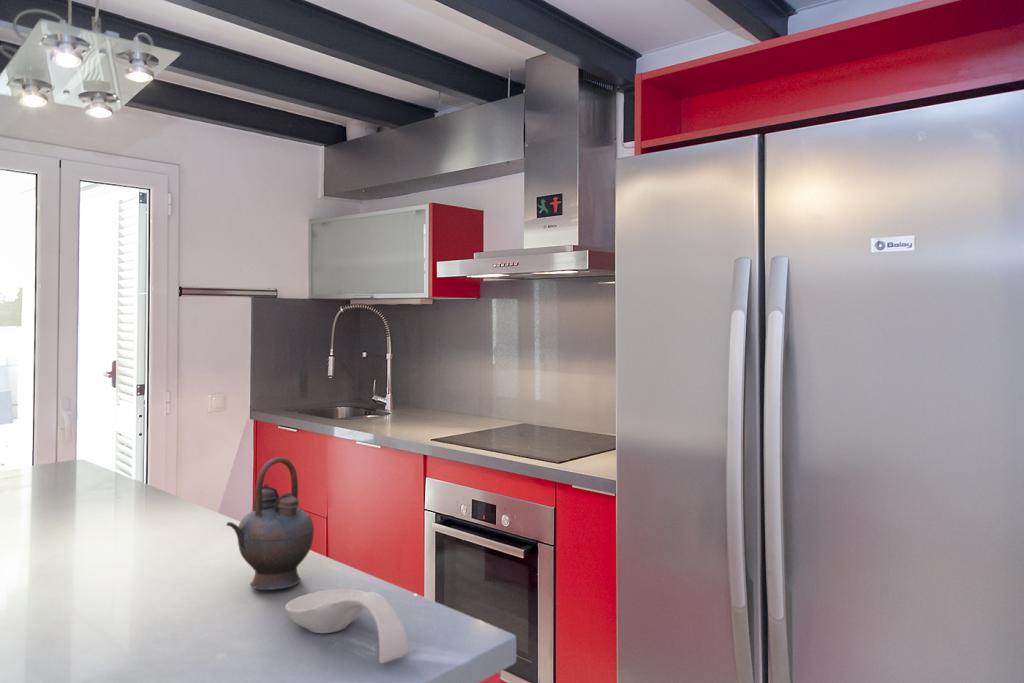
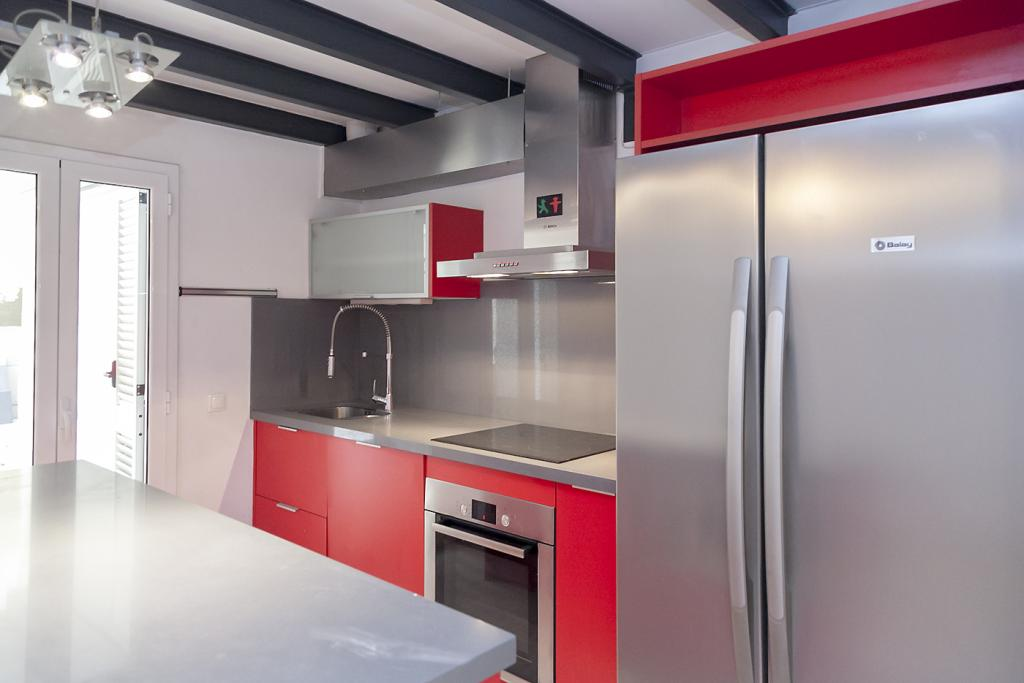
- teapot (268, 522)
- spoon rest (348, 611)
